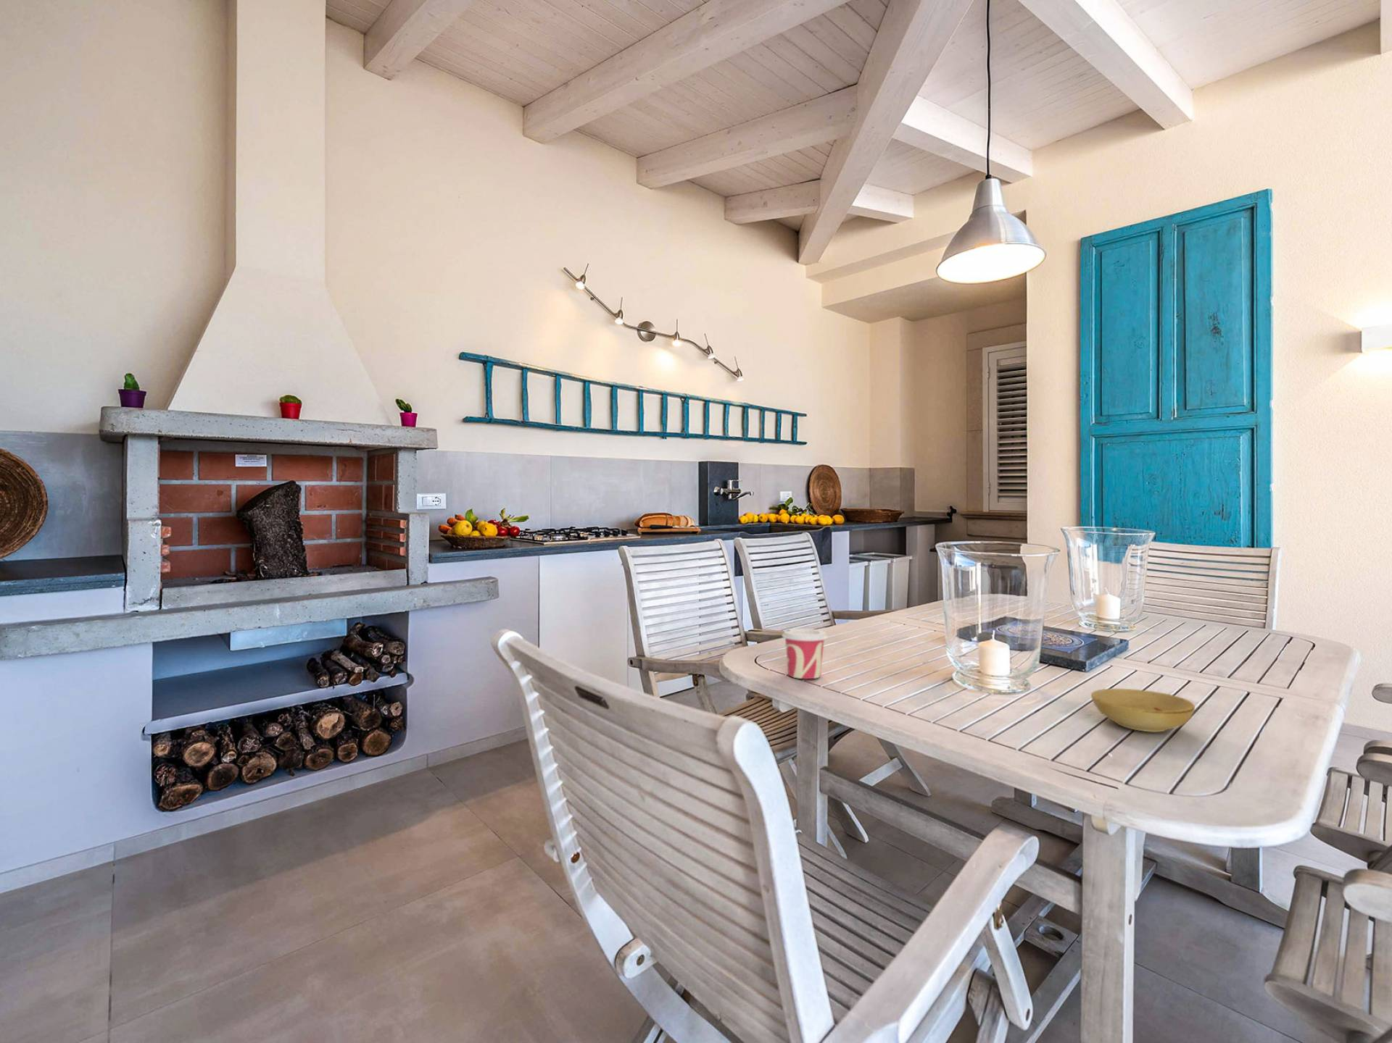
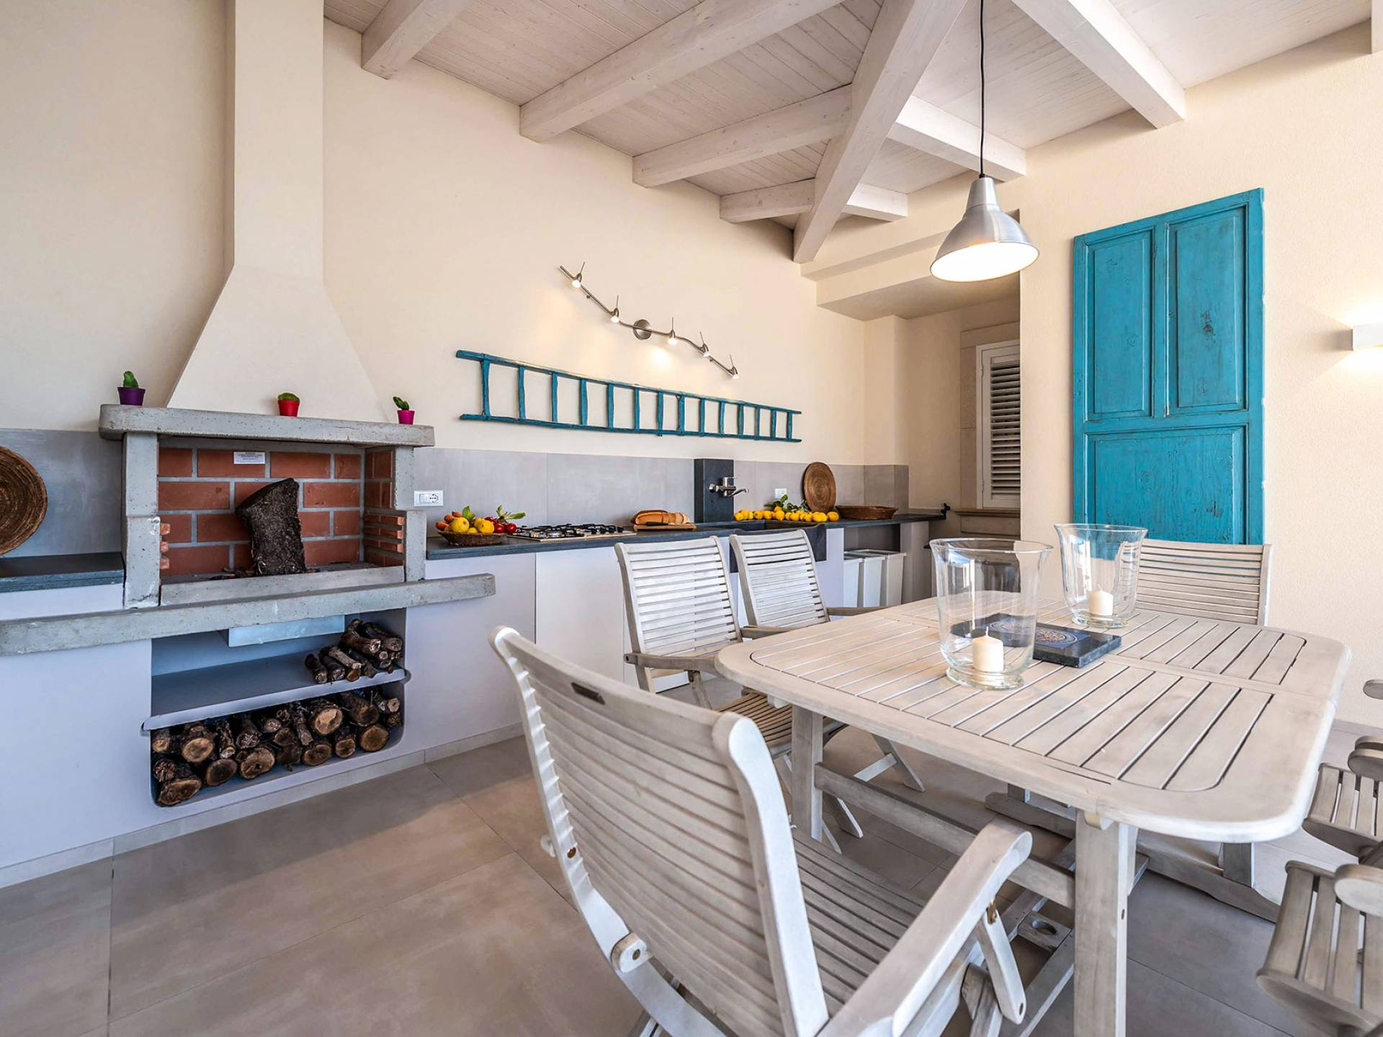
- bowl (1140, 711)
- cup (805, 653)
